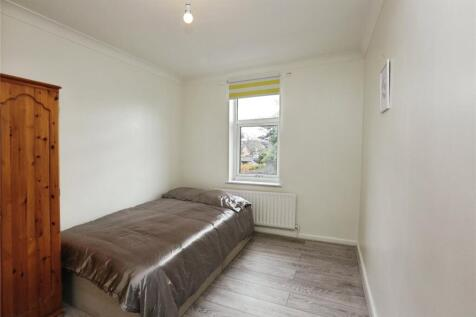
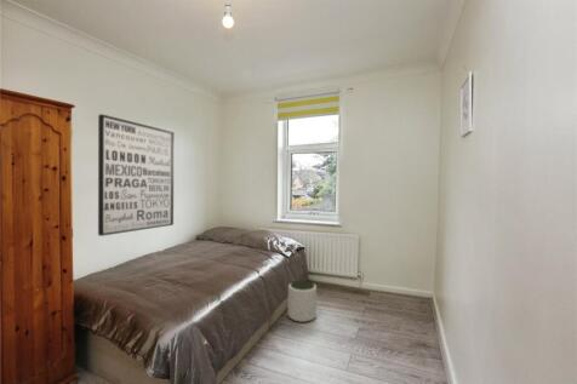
+ wall art (141, 177)
+ plant pot (302, 299)
